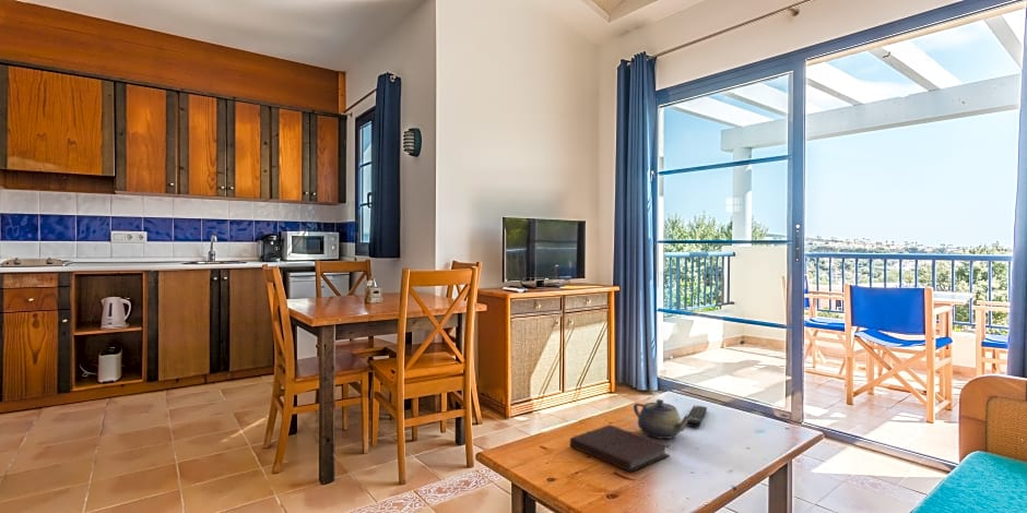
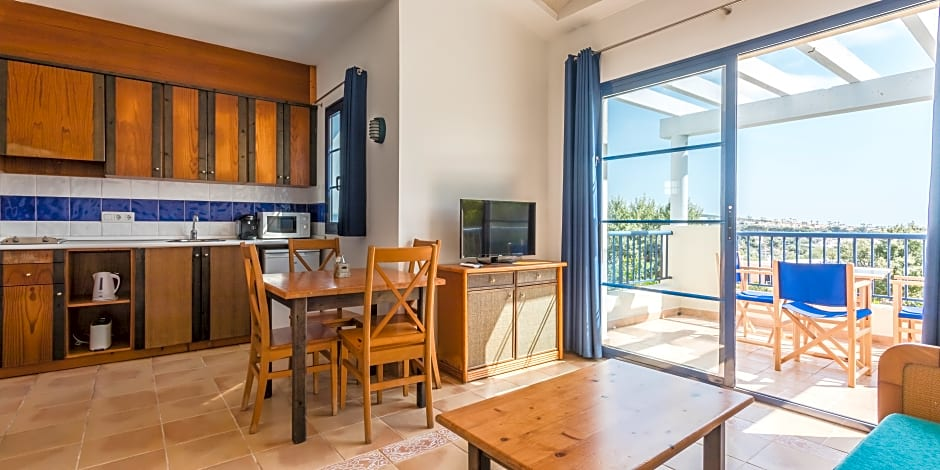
- notebook (618, 446)
- remote control (696, 416)
- teapot (661, 417)
